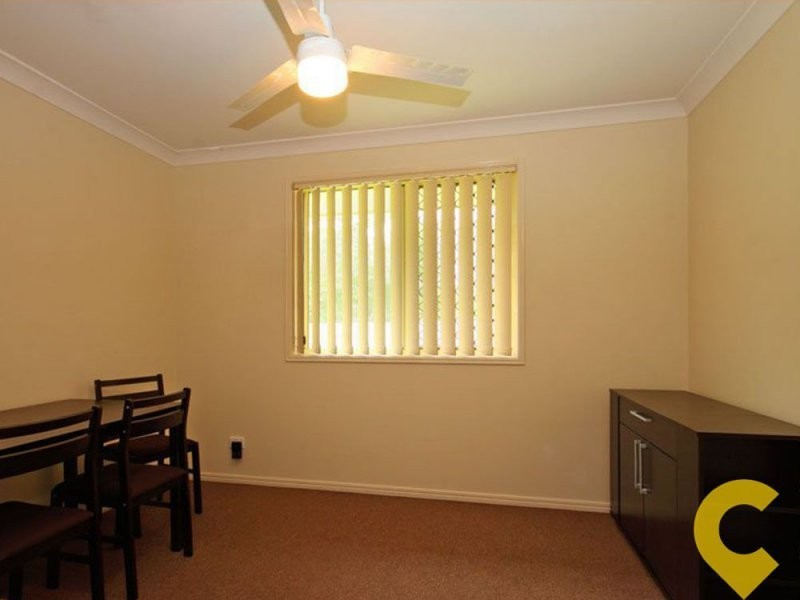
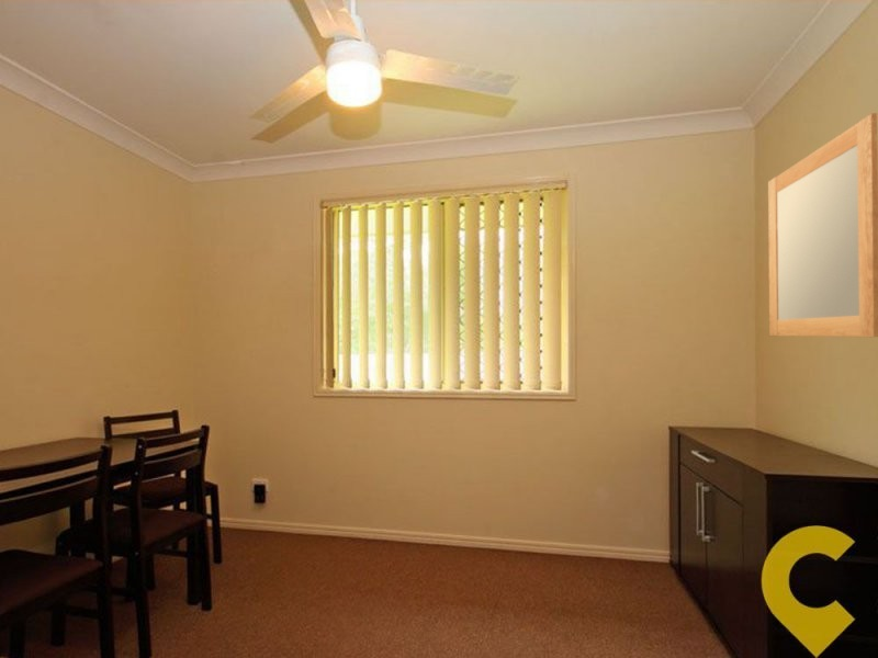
+ home mirror (813, 245)
